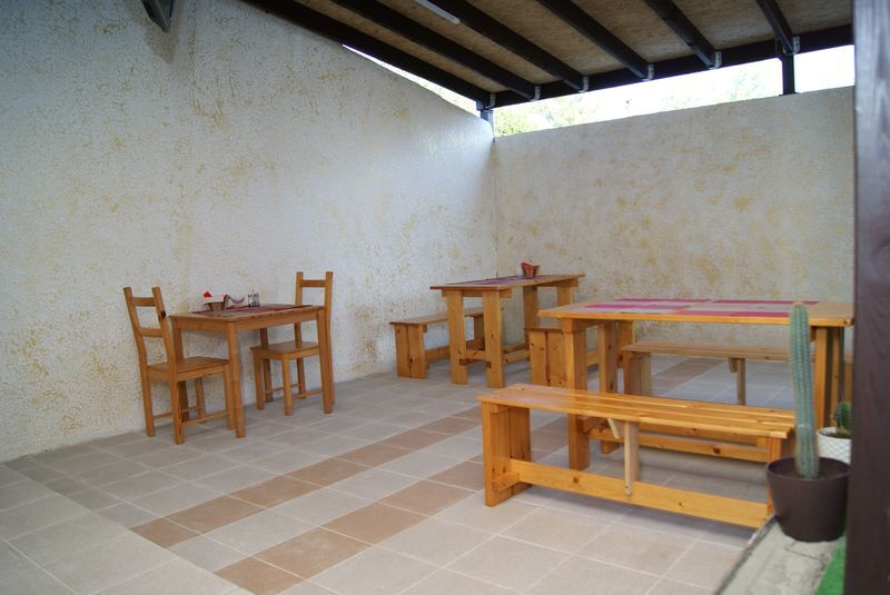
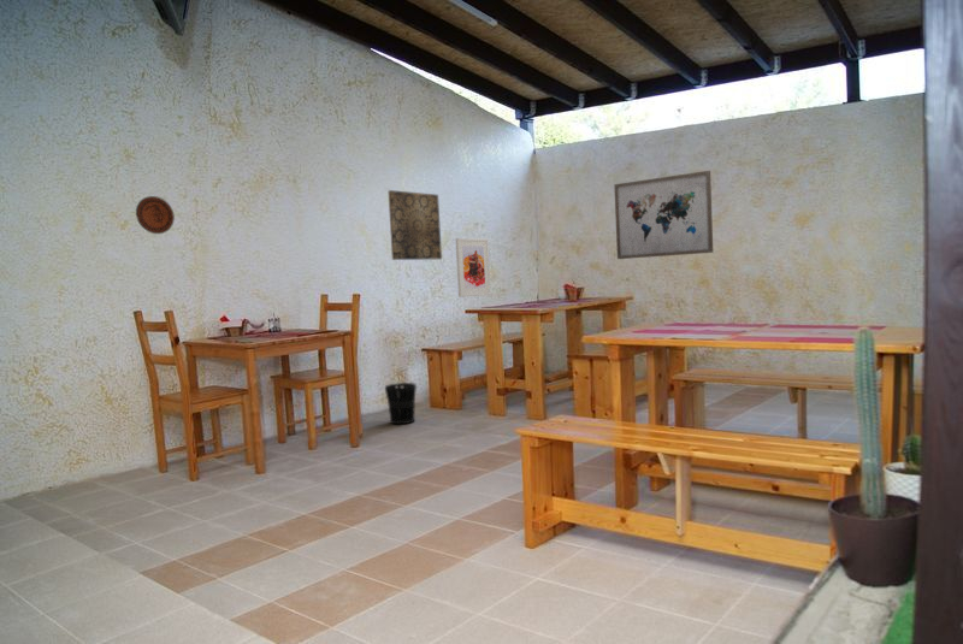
+ wall art (415, 225)
+ wall art (661, 217)
+ wastebasket (401, 403)
+ decorative plate (154, 214)
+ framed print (473, 267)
